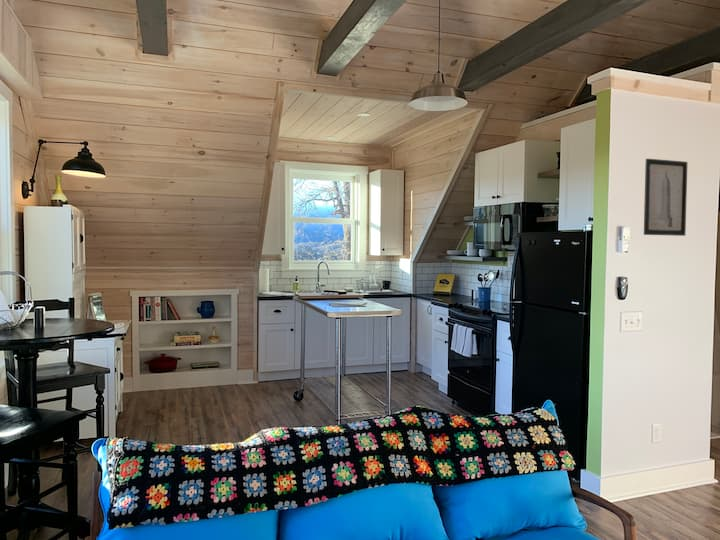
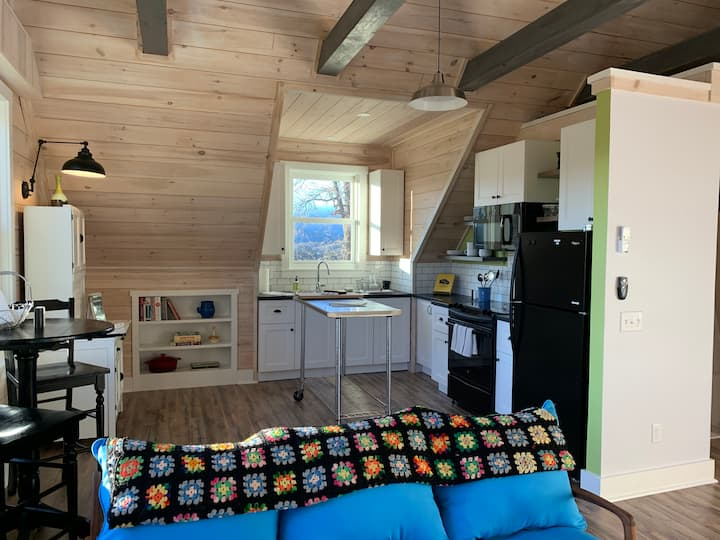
- wall art (665, 197)
